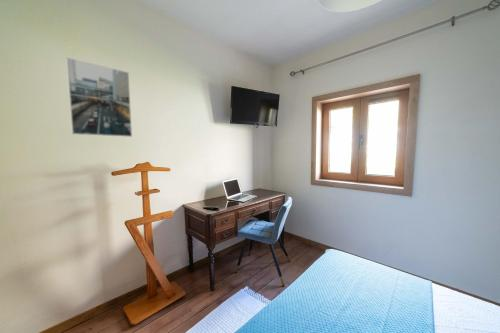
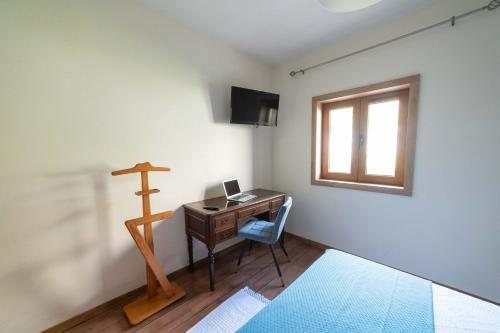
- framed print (102, 101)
